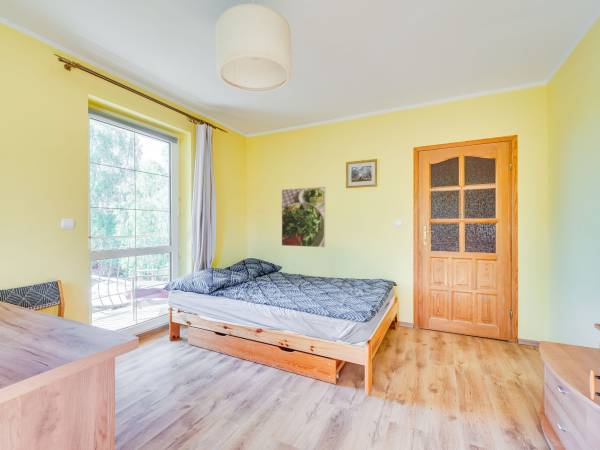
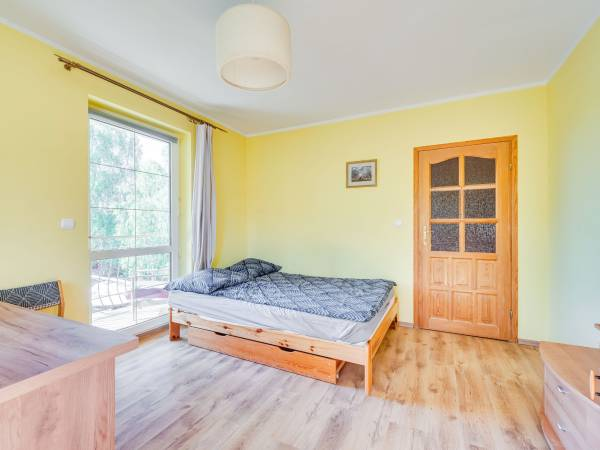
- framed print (302, 217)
